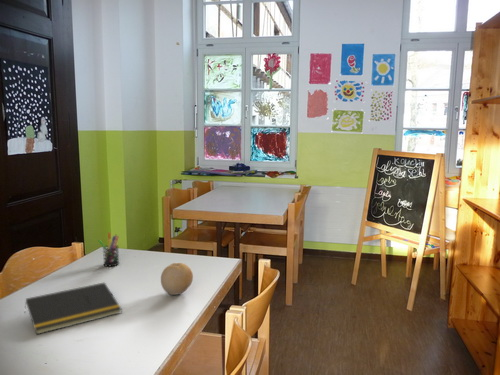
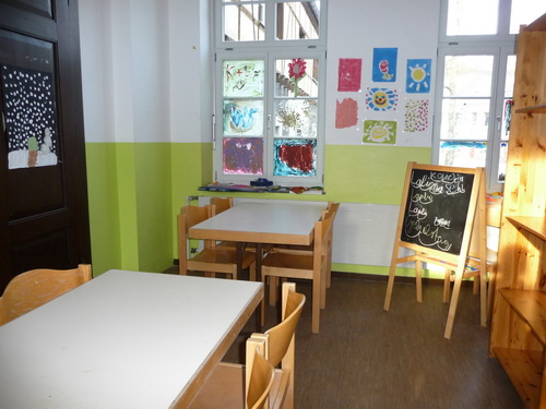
- pen holder (108, 249)
- fruit (176, 278)
- notepad (74, 305)
